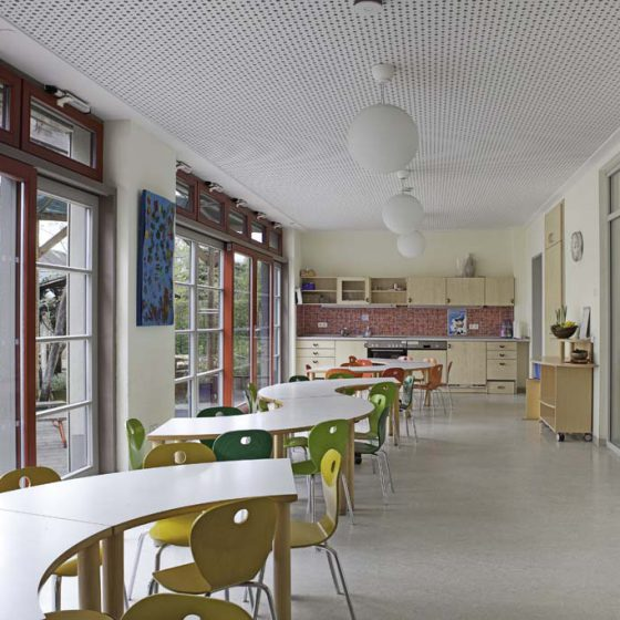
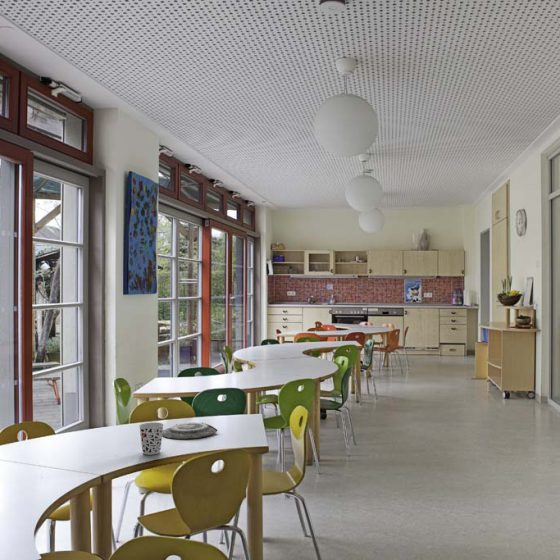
+ plate (189, 428)
+ cup (151, 438)
